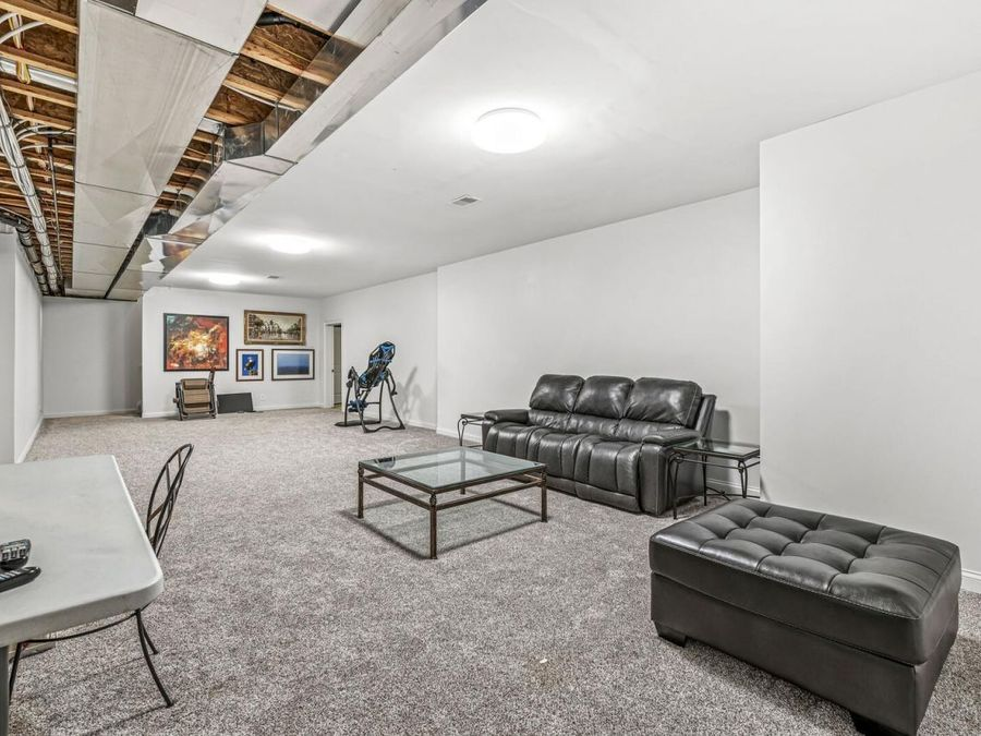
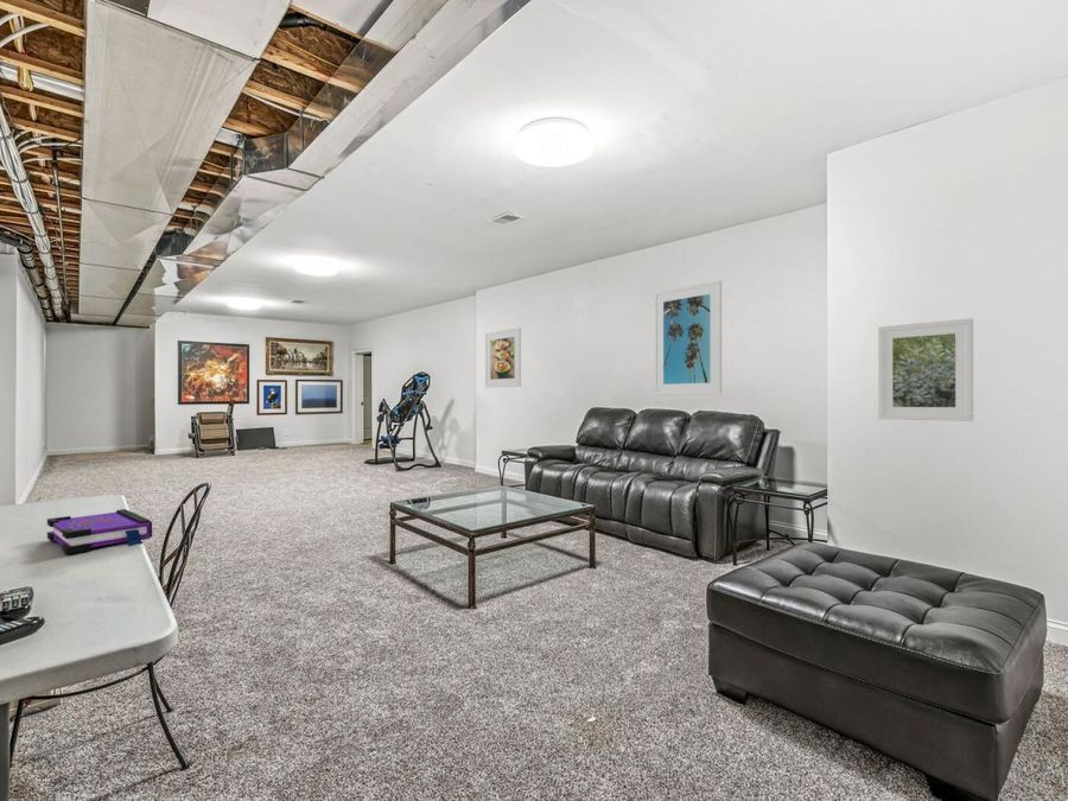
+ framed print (923, 371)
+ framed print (686, 341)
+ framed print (502, 358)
+ board game (101, 529)
